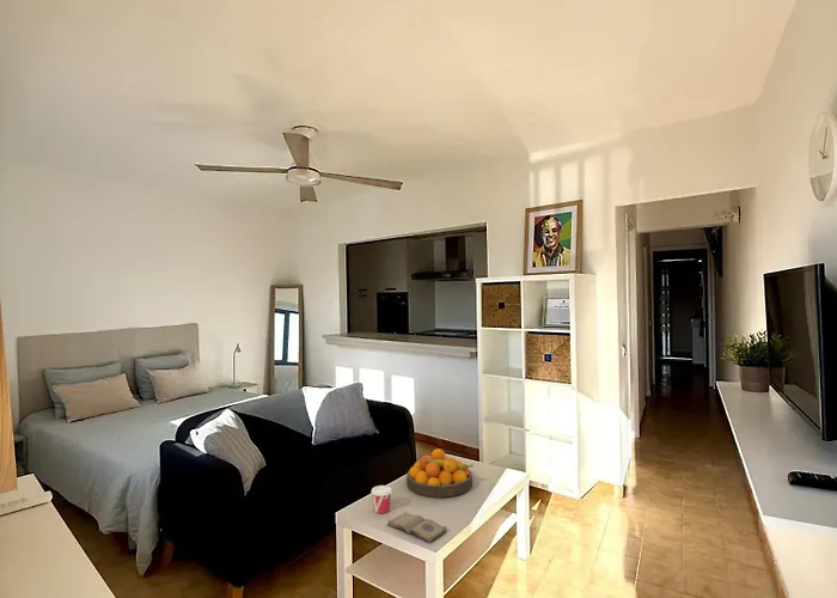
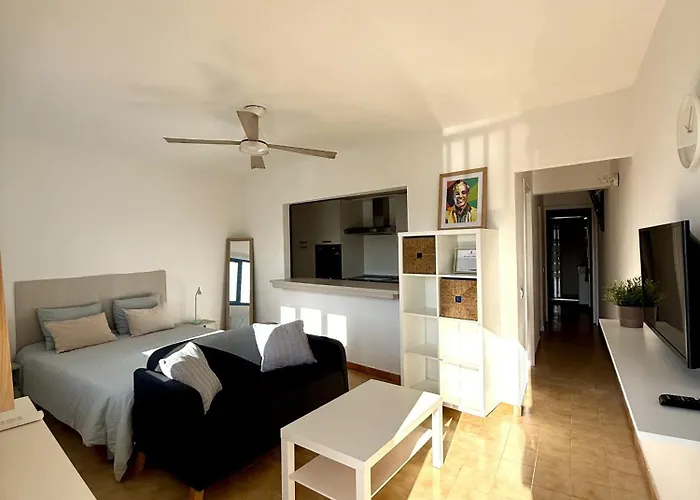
- fruit bowl (439, 469)
- diary (416, 525)
- cup (381, 499)
